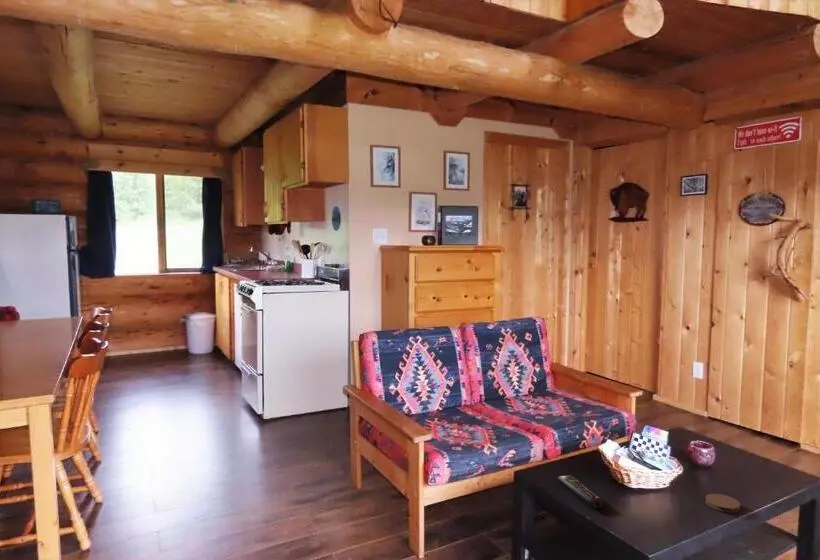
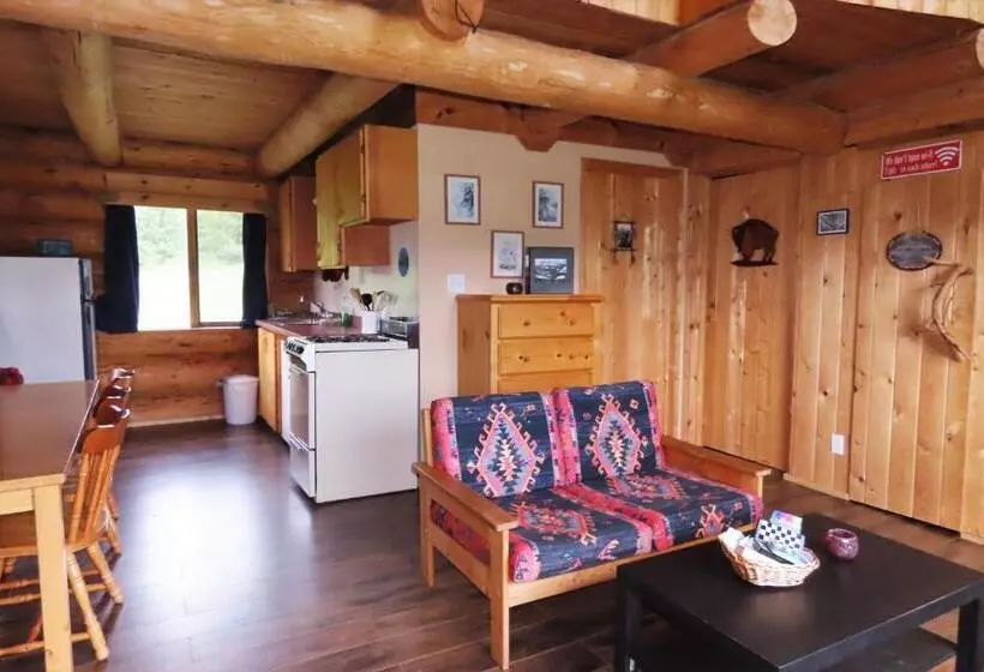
- remote control (579, 489)
- coaster (722, 502)
